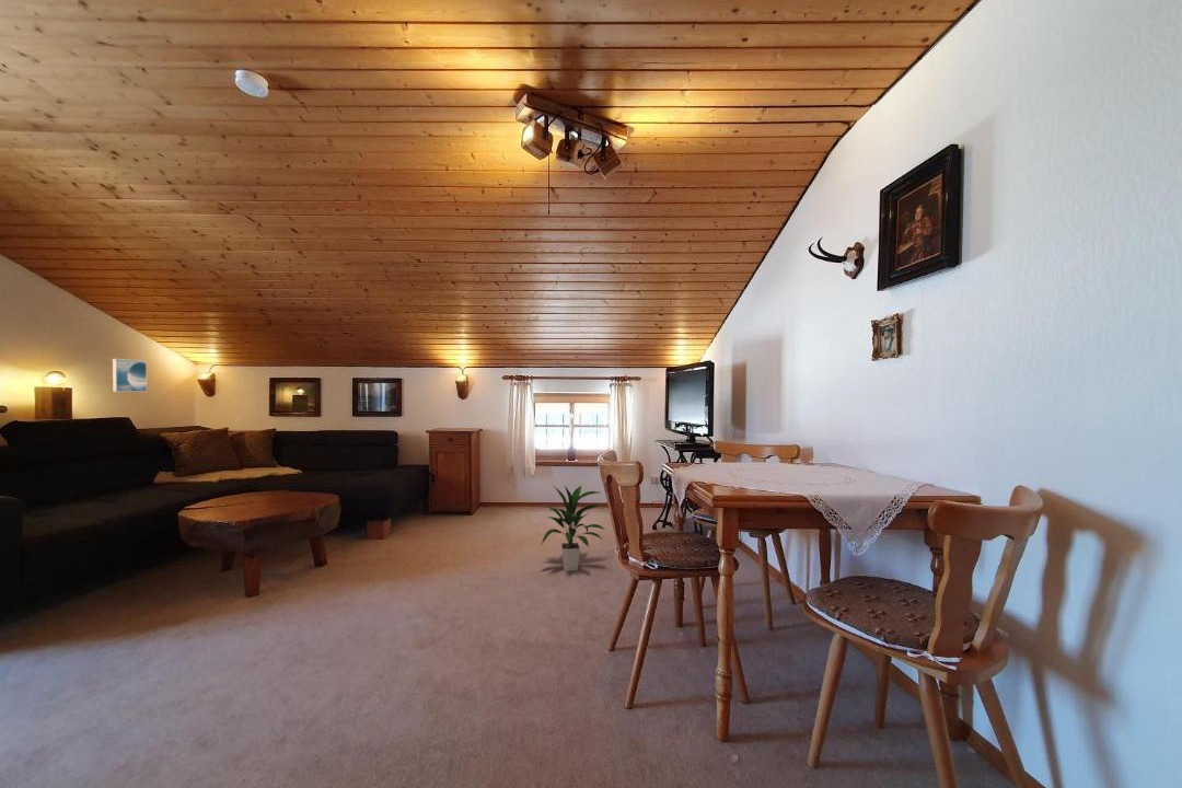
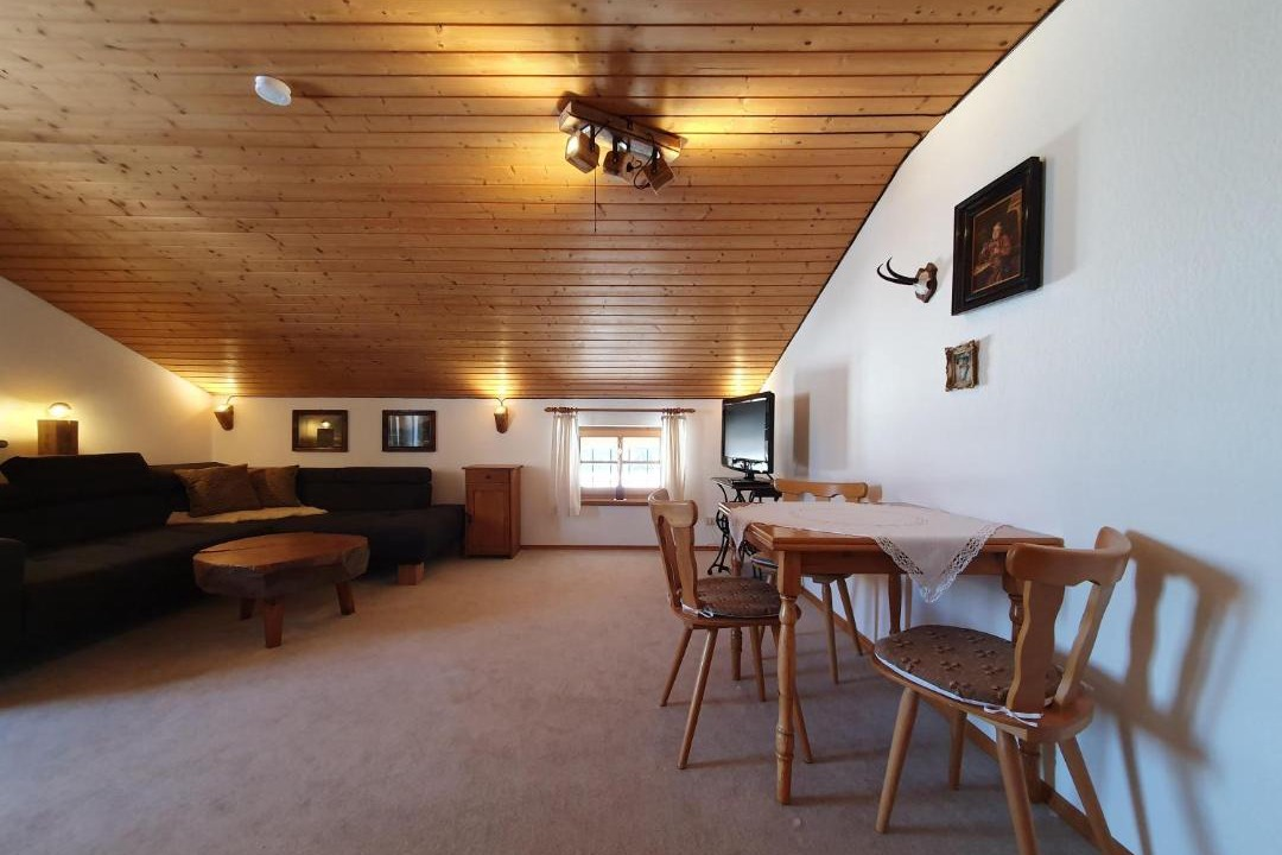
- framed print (130, 375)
- indoor plant (571, 524)
